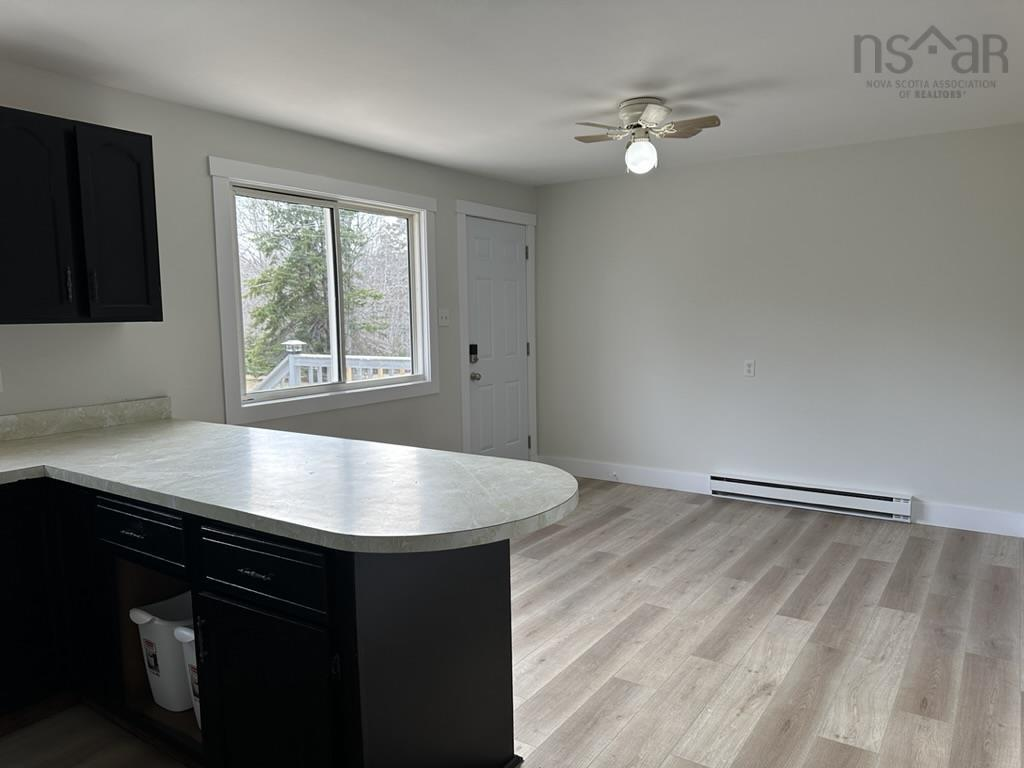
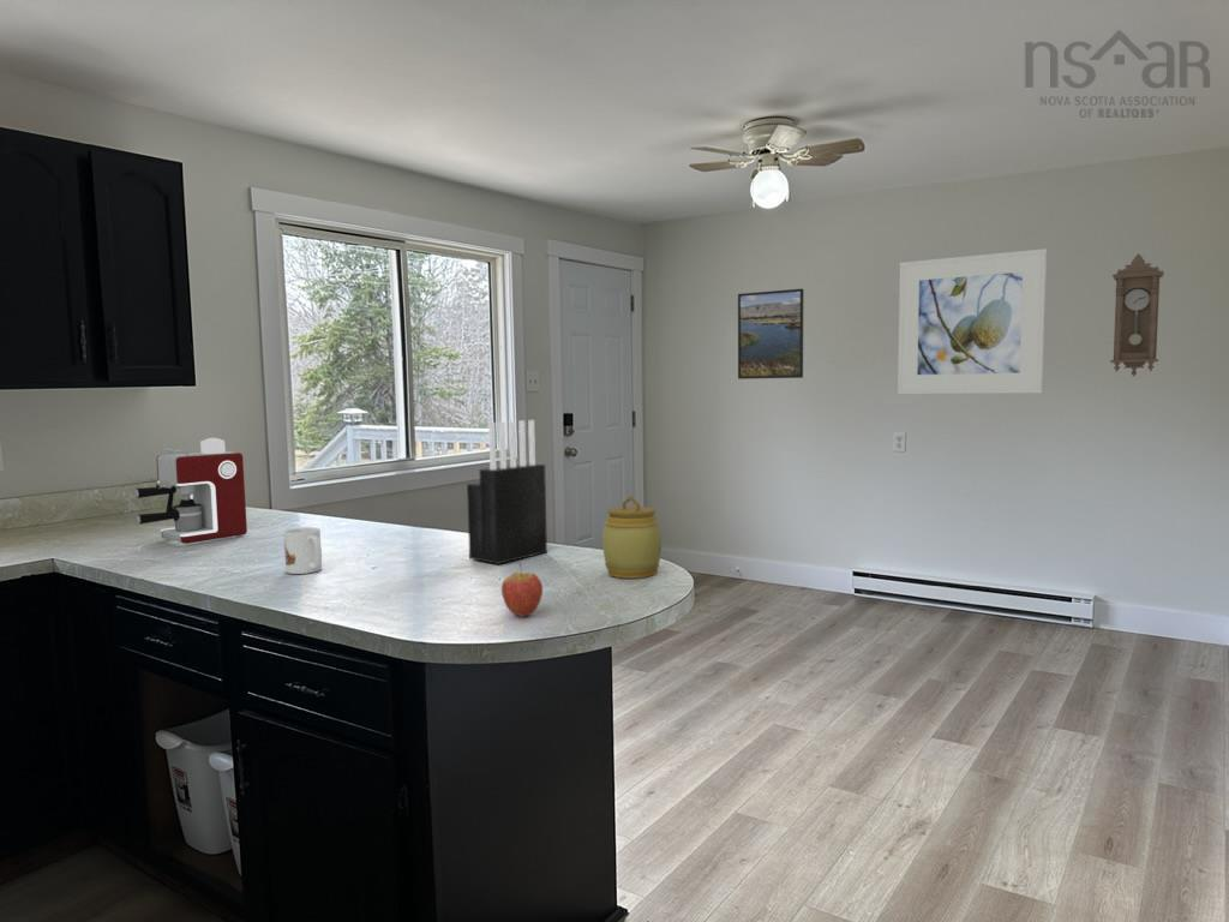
+ fruit (521, 589)
+ pendulum clock (1135, 316)
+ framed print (769, 335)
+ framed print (967, 325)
+ coffee maker (186, 490)
+ mug (306, 550)
+ knife block (503, 489)
+ jar (631, 534)
